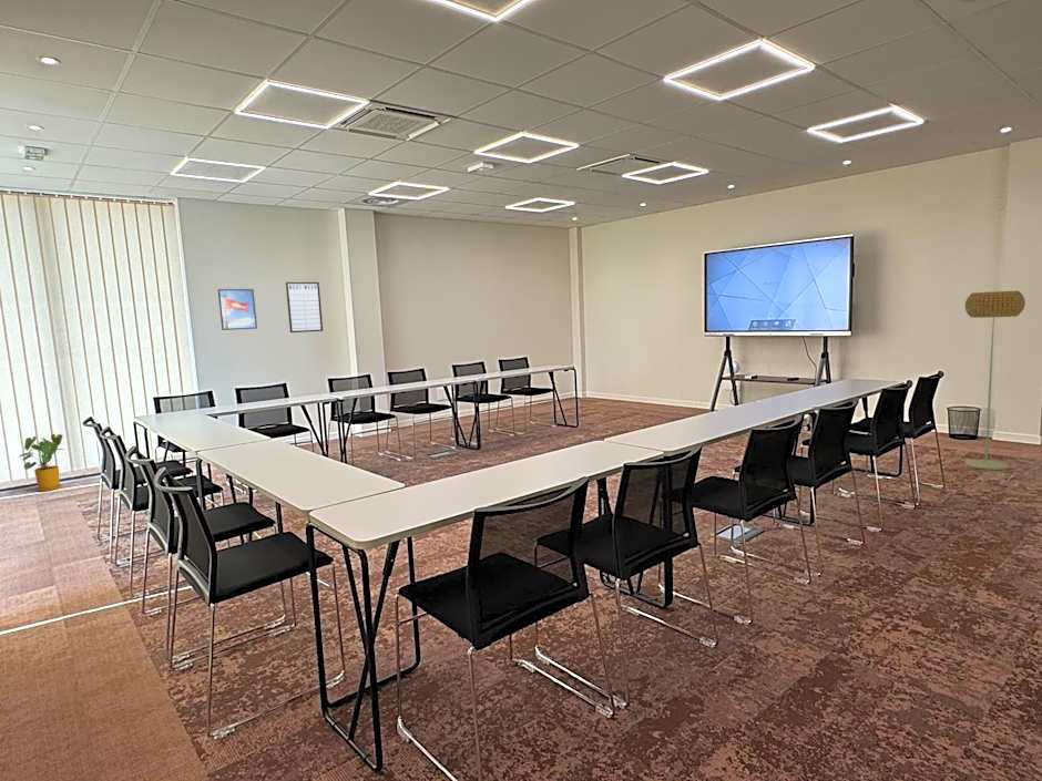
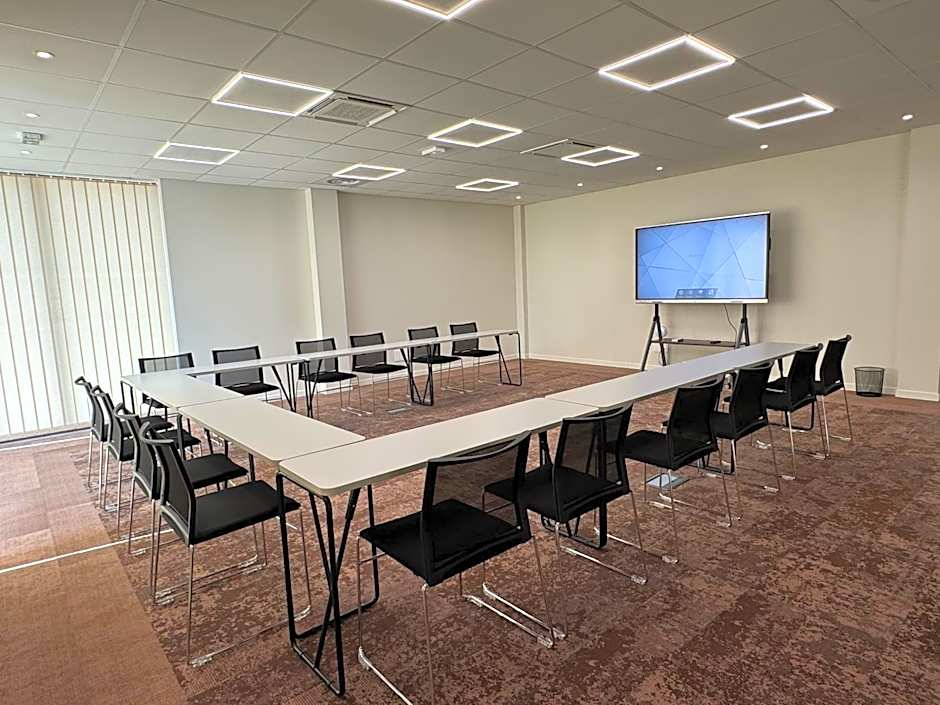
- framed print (237, 309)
- writing board (304, 307)
- house plant (43, 463)
- floor lamp (990, 380)
